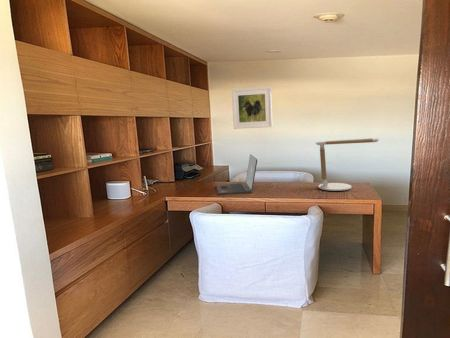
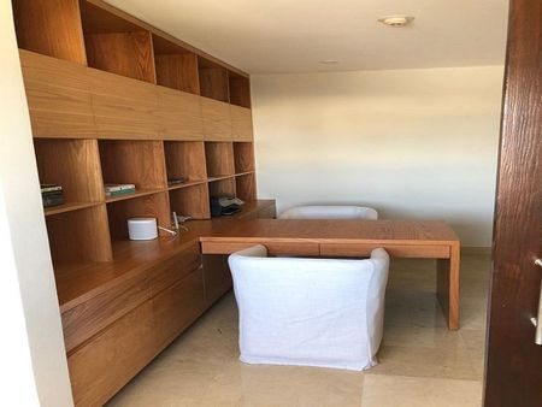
- desk lamp (343, 183)
- laptop (236, 183)
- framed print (252, 108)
